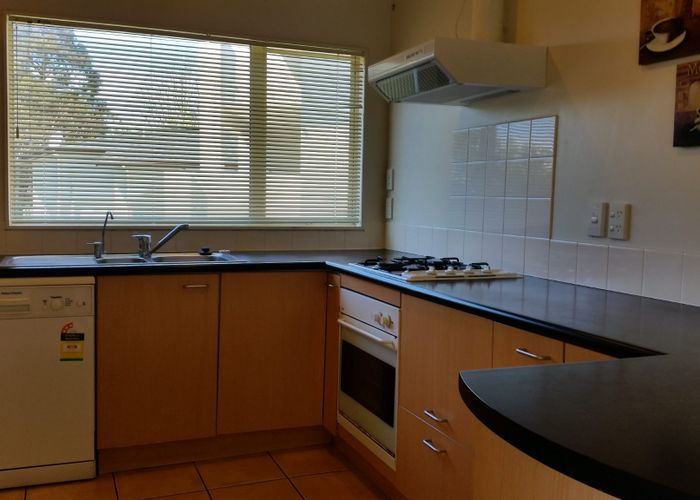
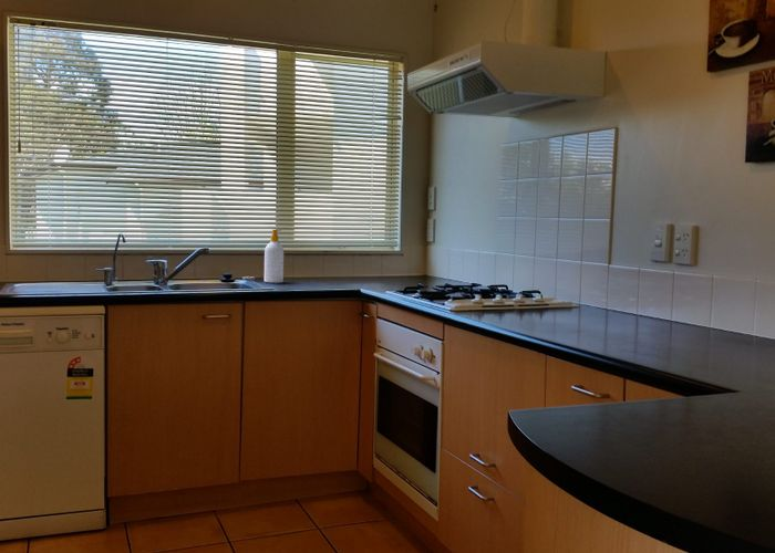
+ soap bottle (275, 255)
